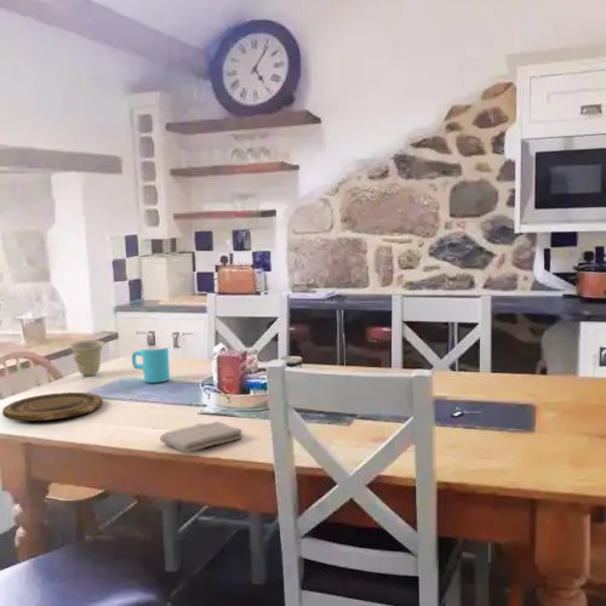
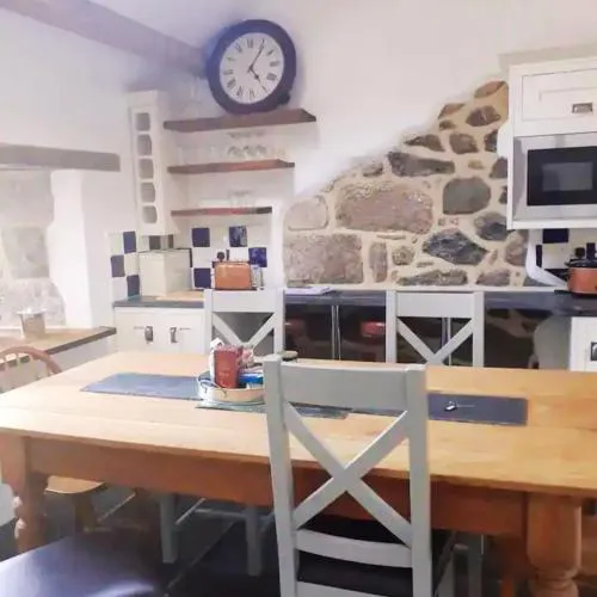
- cup (152, 362)
- plate (53, 405)
- washcloth (202, 435)
- cup (87, 358)
